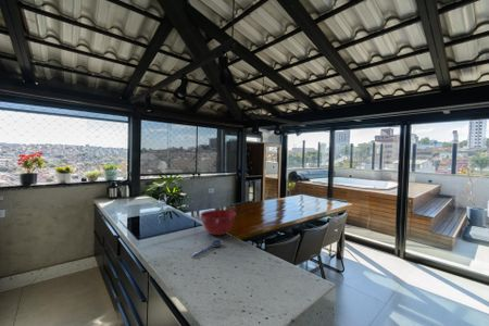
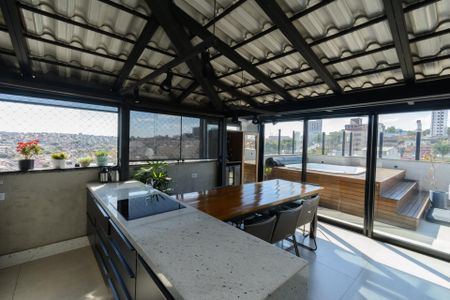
- mixing bowl (217, 223)
- spoon (206, 248)
